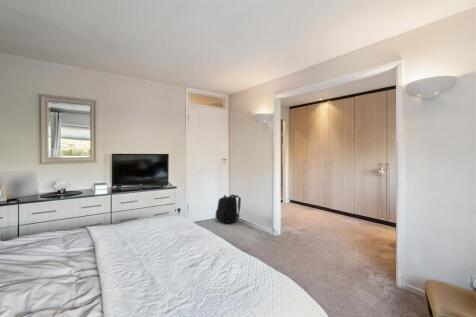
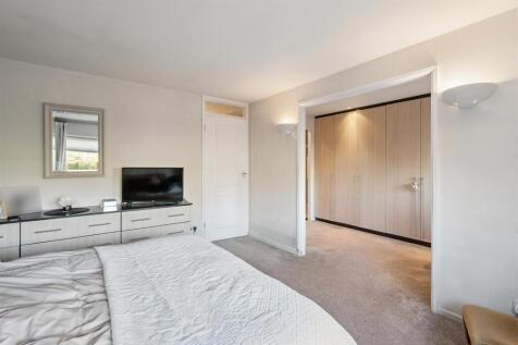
- backpack (228, 208)
